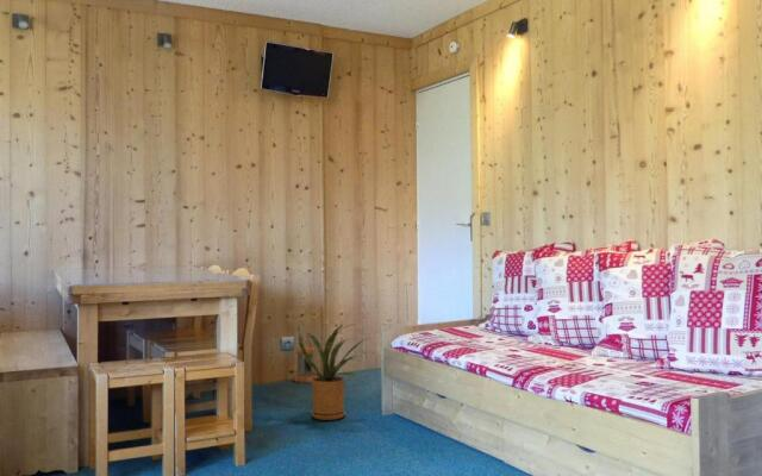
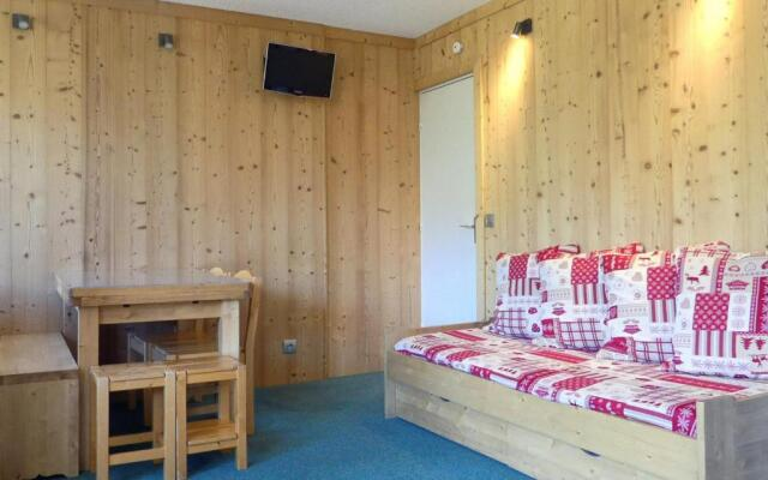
- house plant (332, 368)
- lantern (305, 358)
